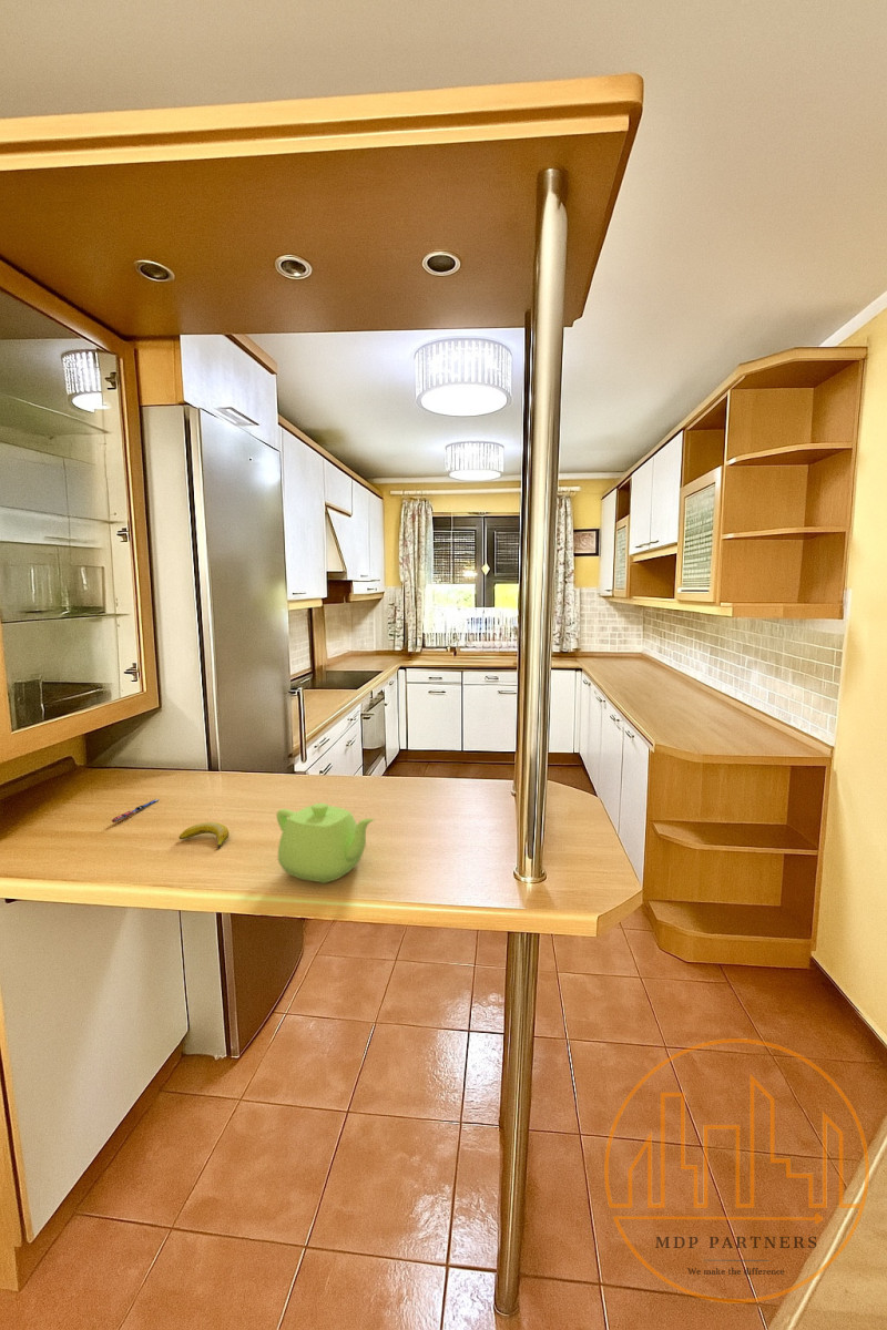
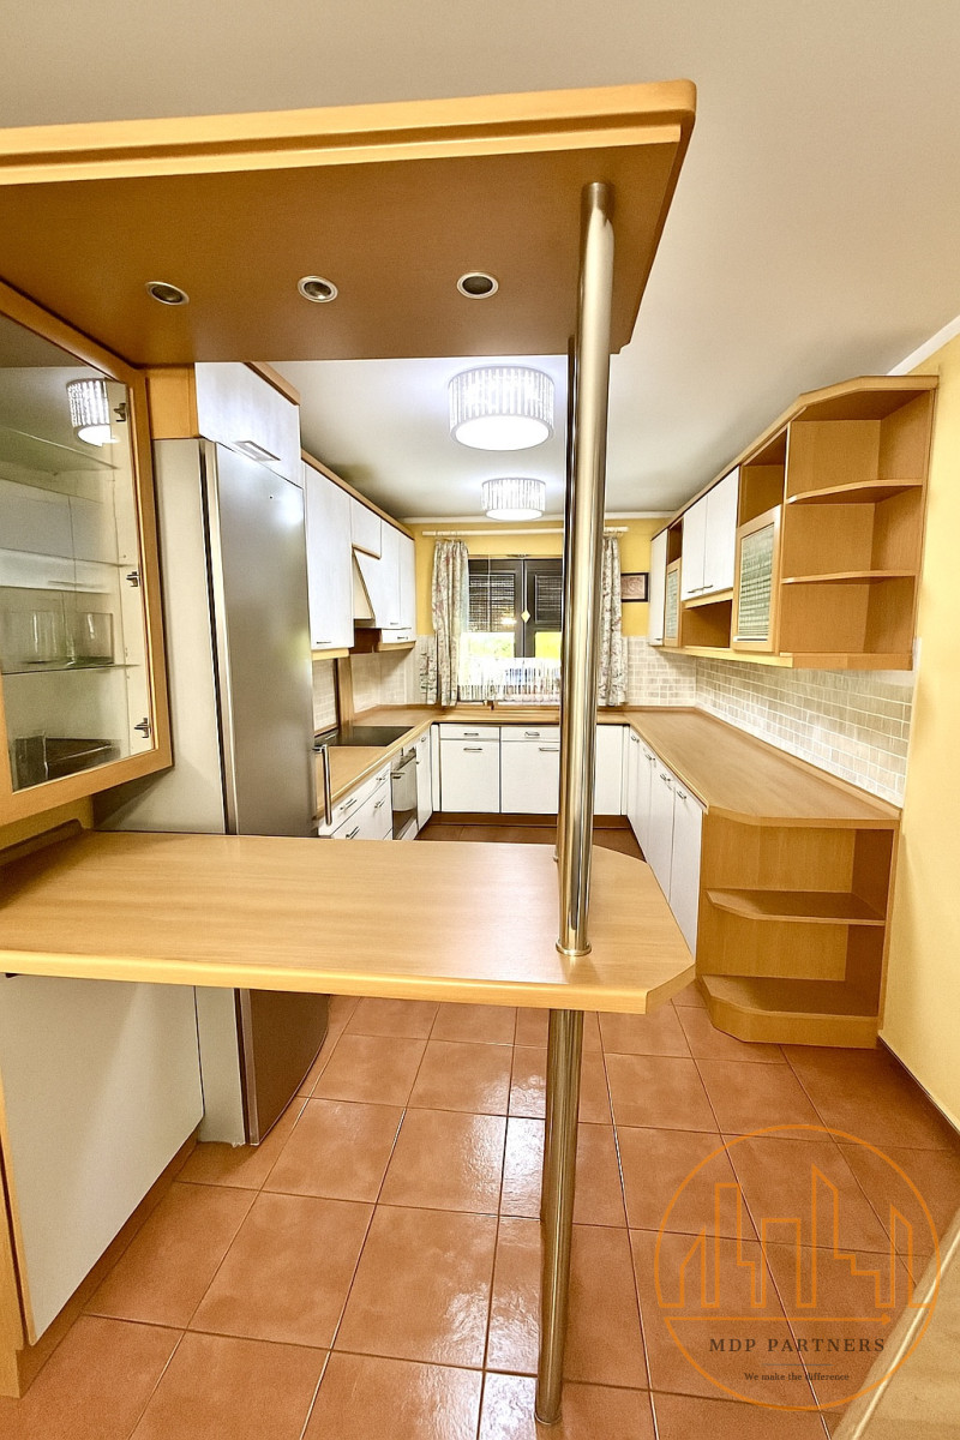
- banana (207, 832)
- pen (136, 808)
- teapot (324, 838)
